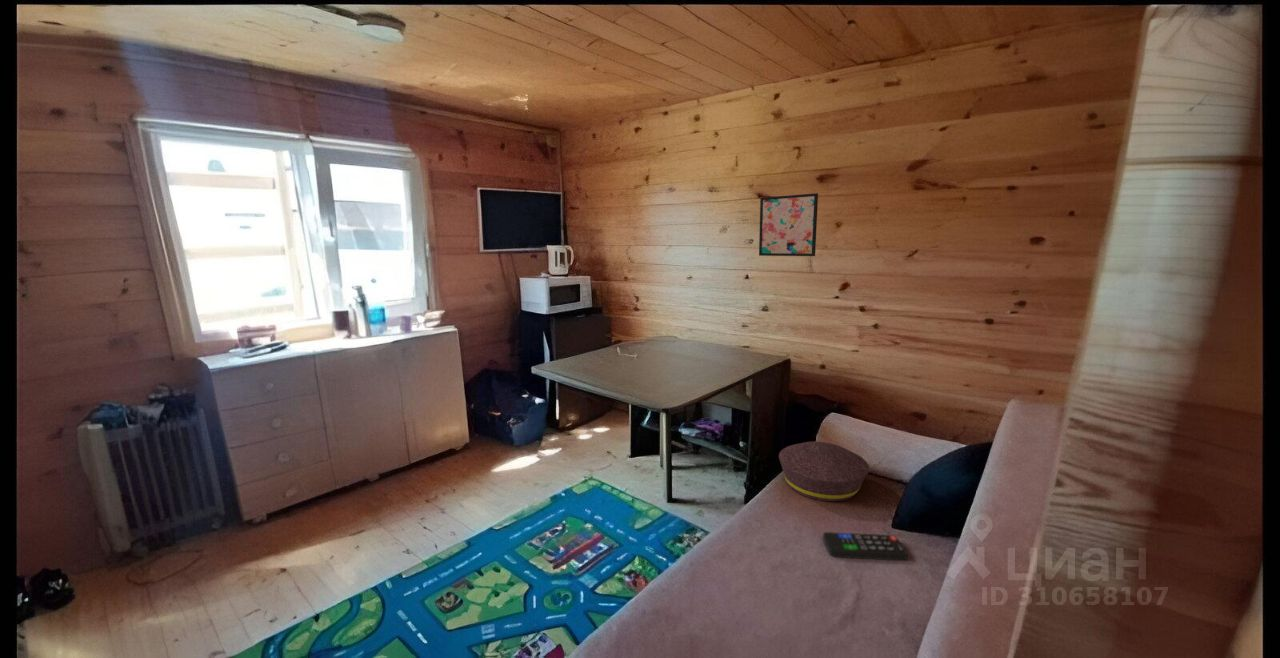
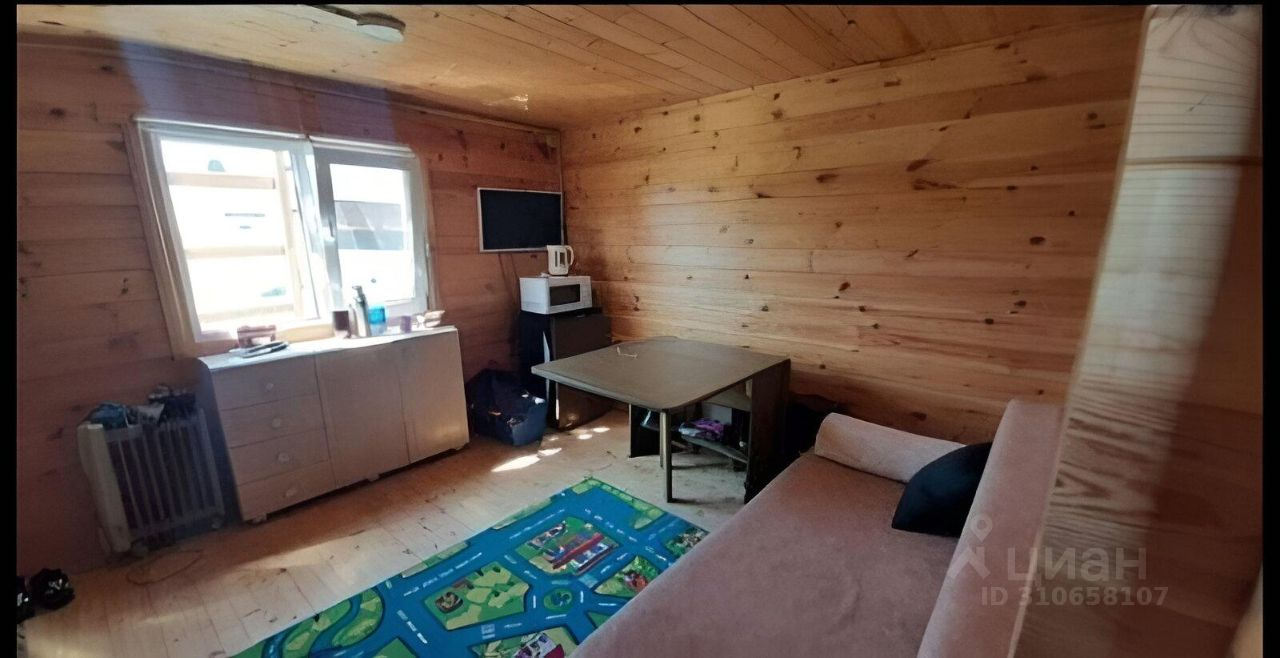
- remote control (863, 545)
- cushion (822, 465)
- wall art (787, 226)
